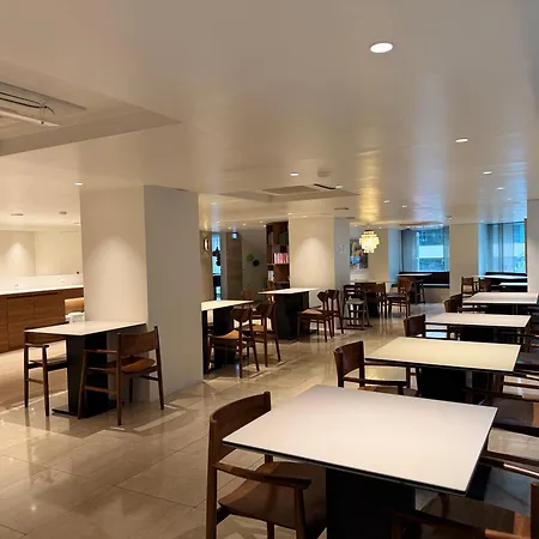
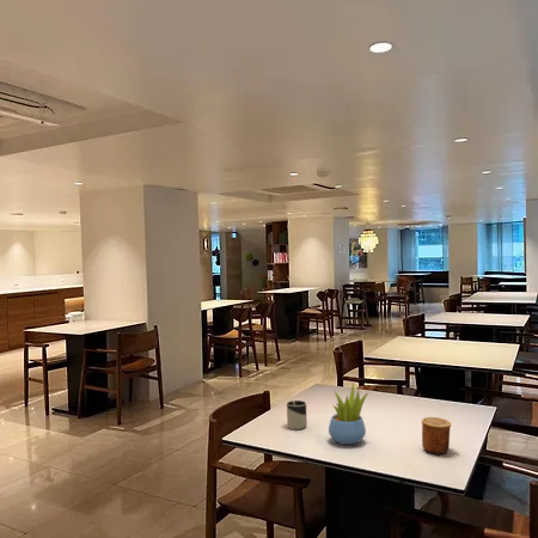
+ succulent plant (347, 412)
+ cup (436, 435)
+ cup (296, 414)
